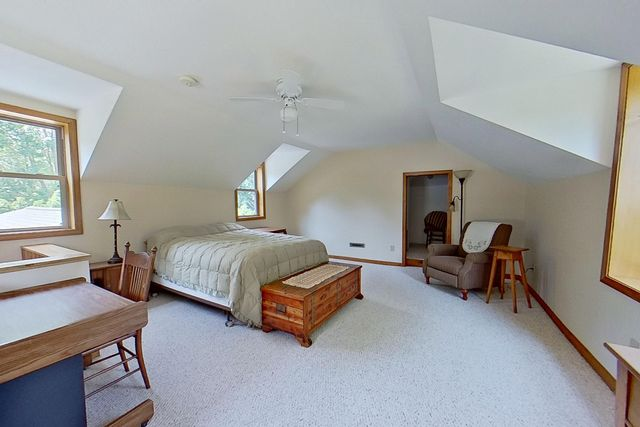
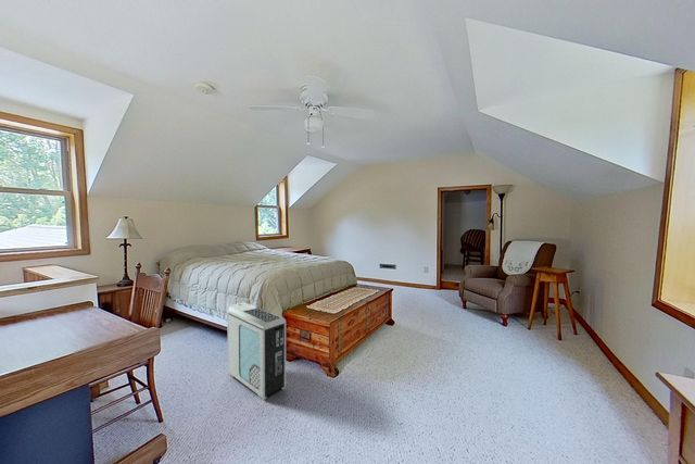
+ air purifier (255, 346)
